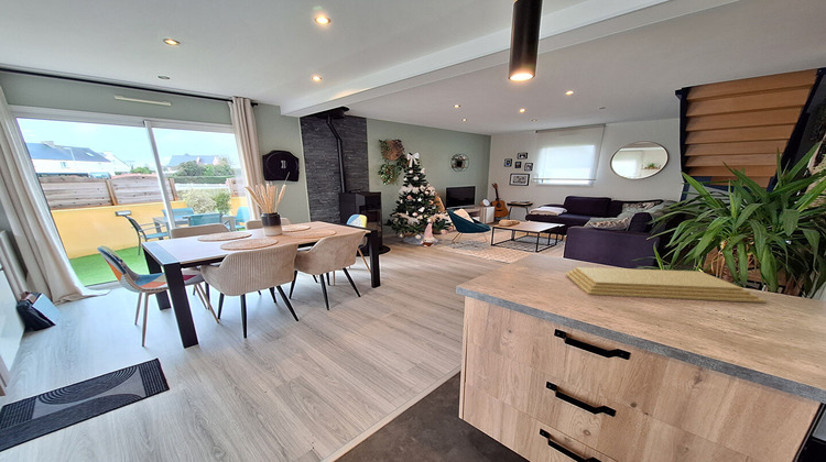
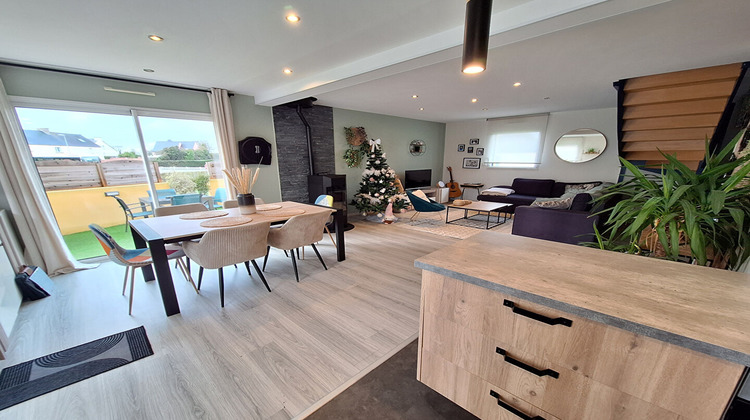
- cutting board (653, 282)
